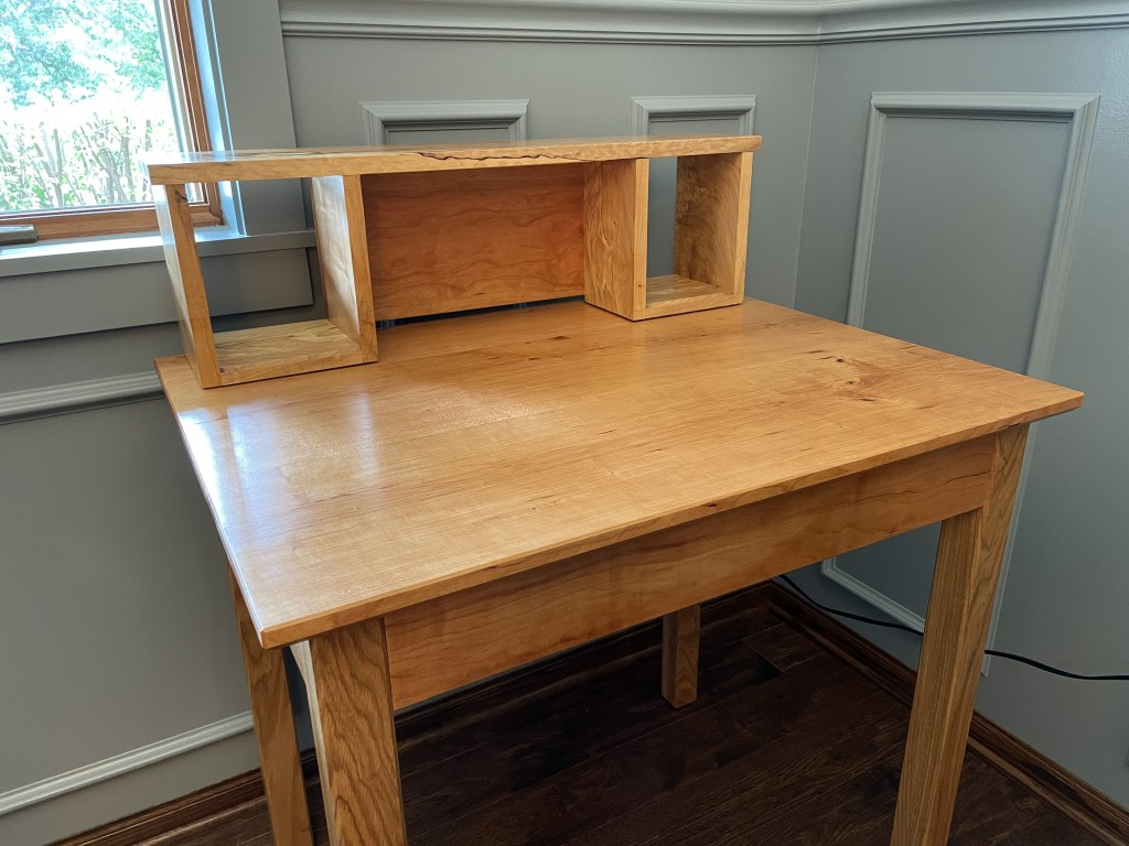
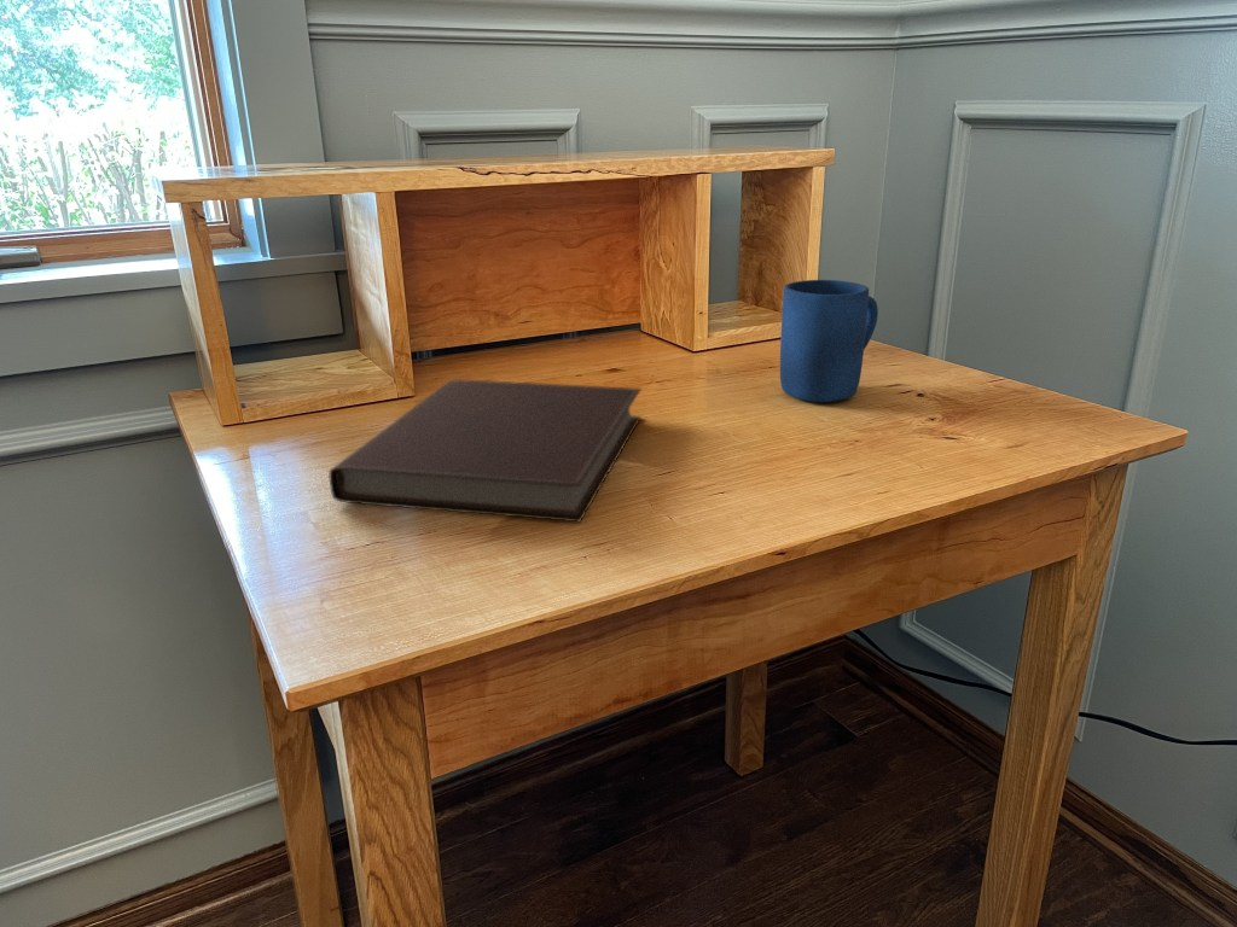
+ mug (834, 338)
+ notebook (503, 438)
